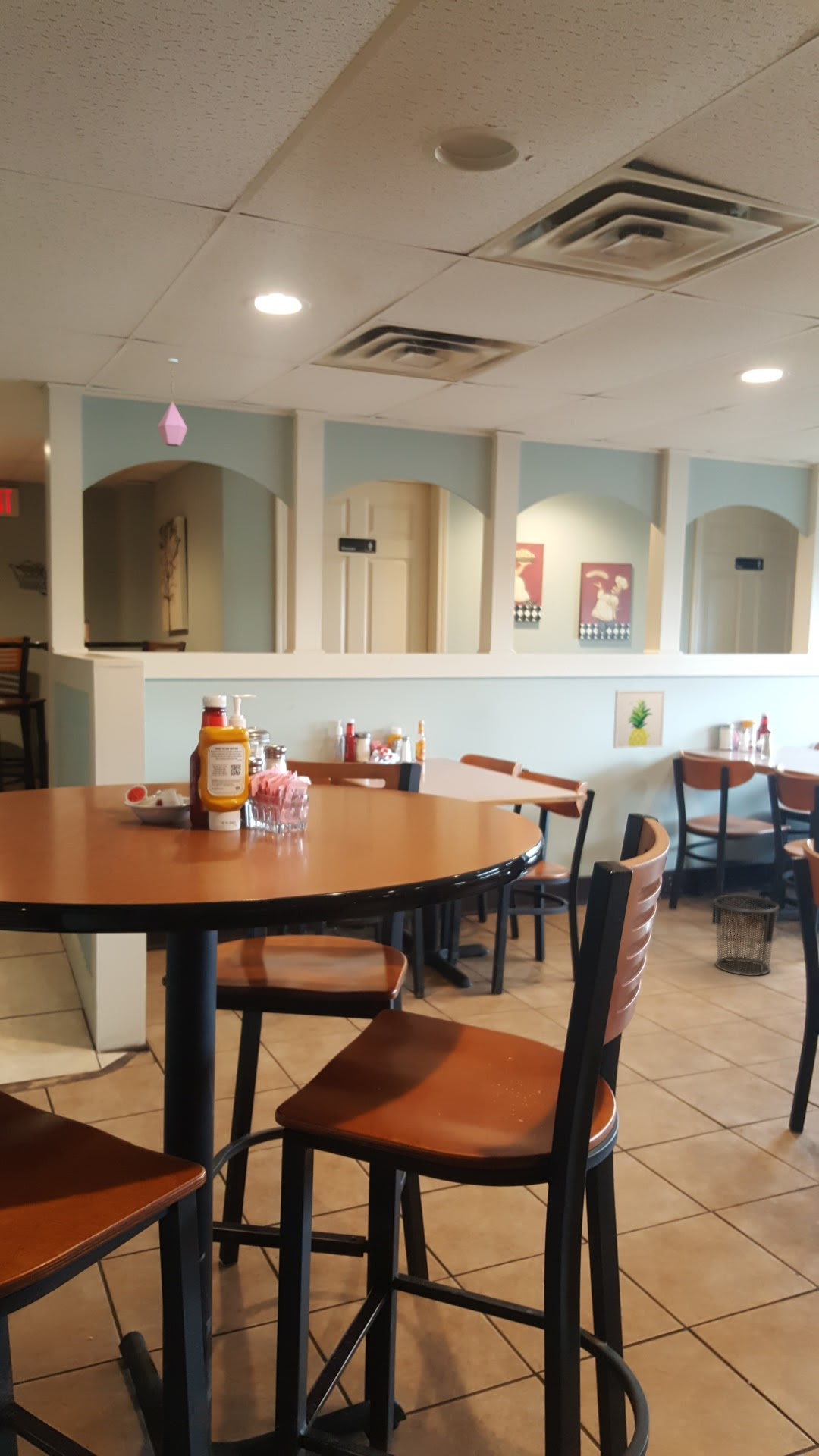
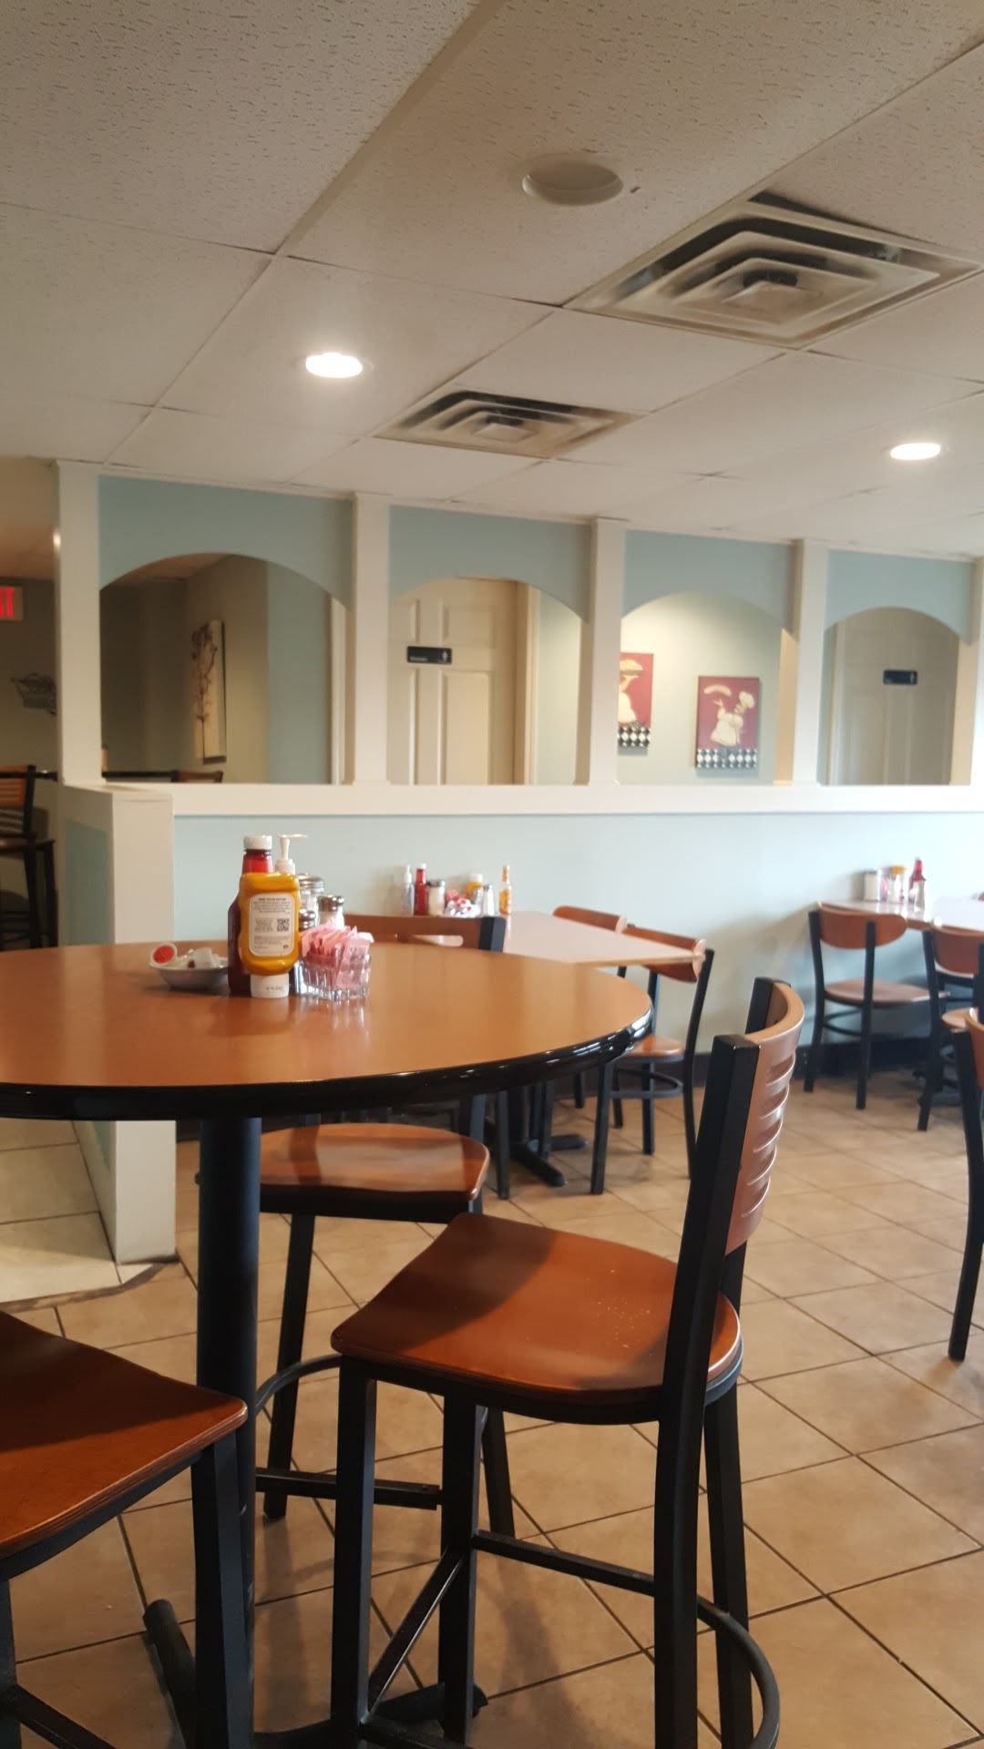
- wall art (639, 719)
- pendant light (172, 402)
- waste bin (744, 935)
